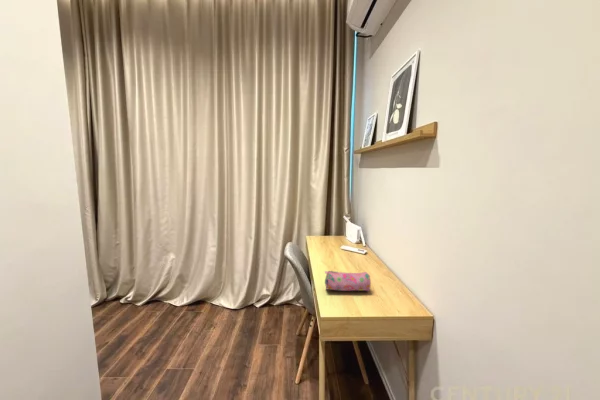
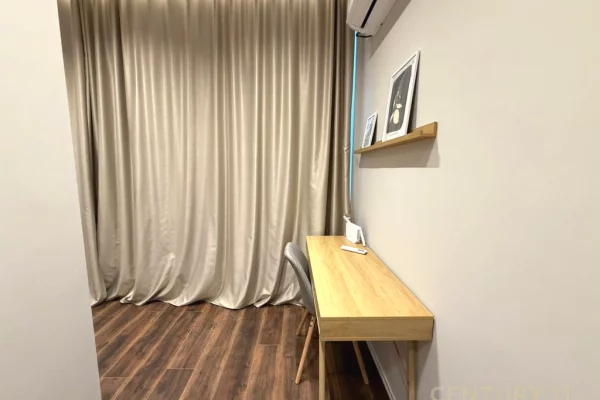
- pencil case (346, 280)
